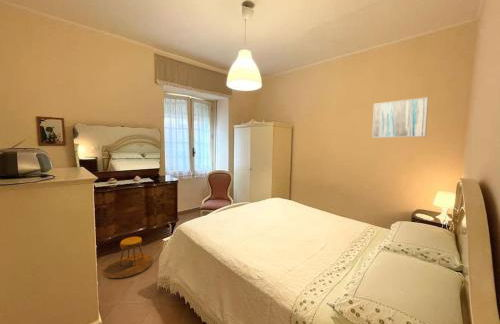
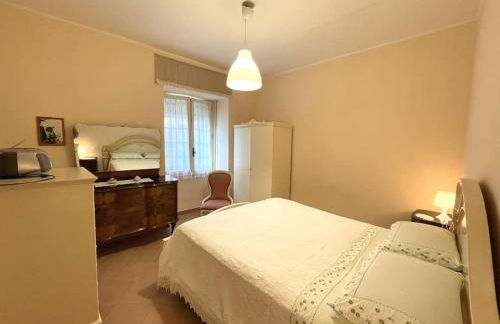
- wall art (398, 119)
- stool (128, 253)
